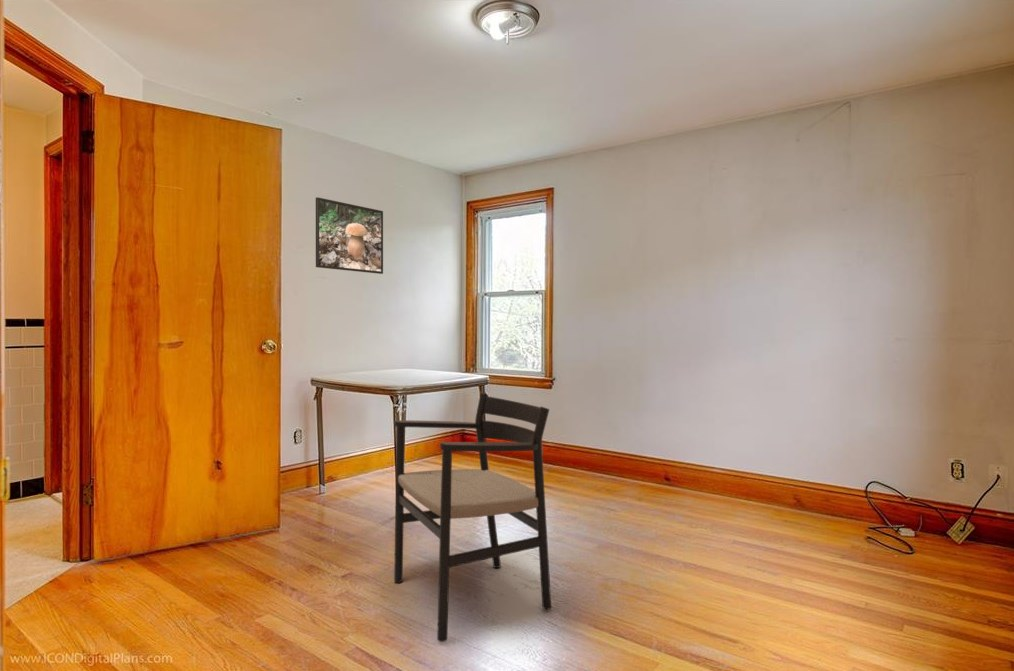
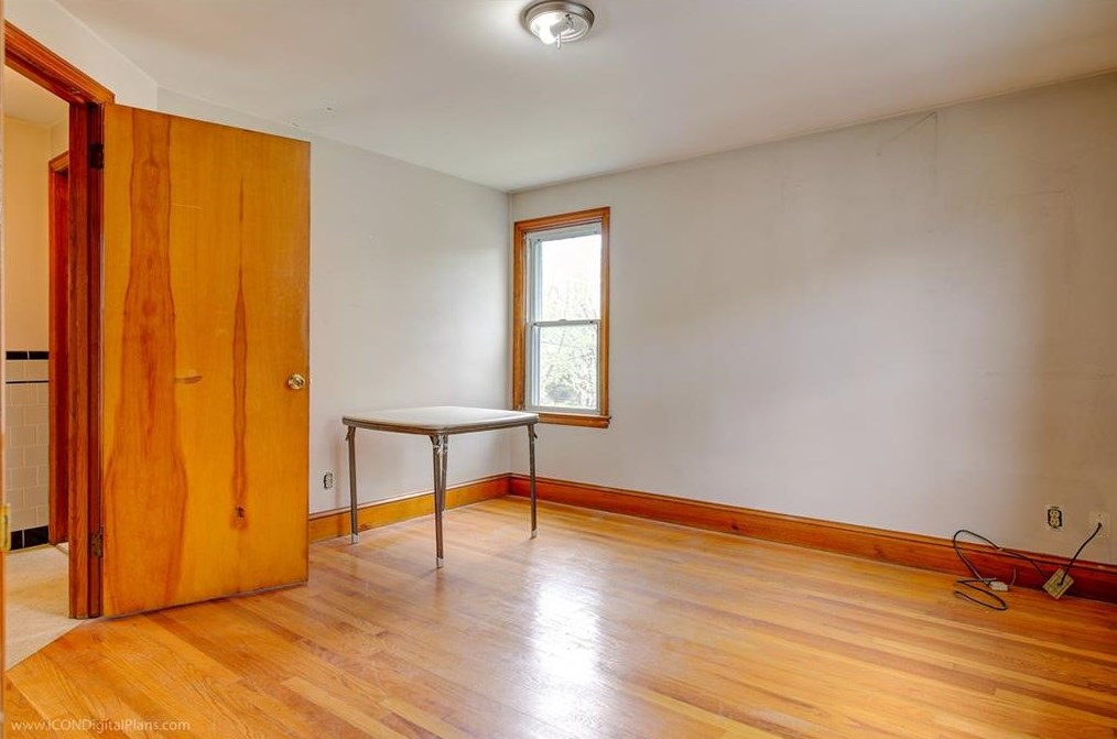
- chair (475, 498)
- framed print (351, 237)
